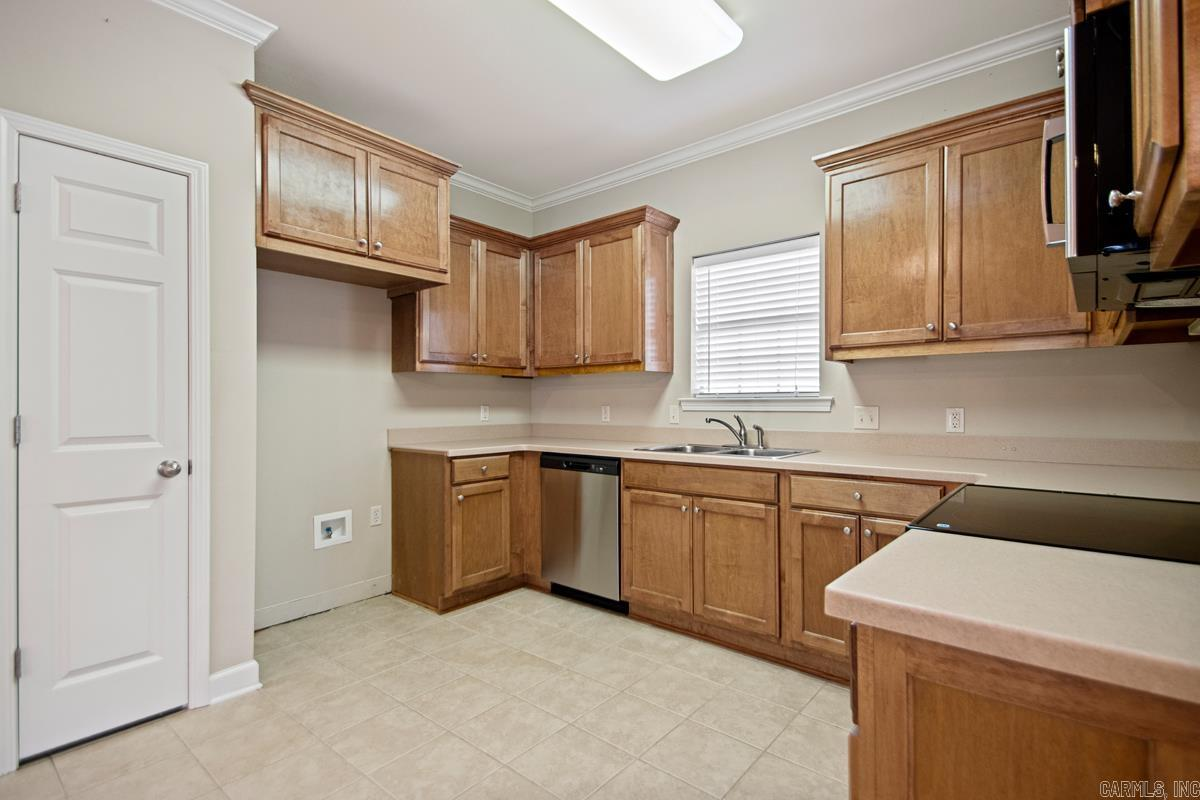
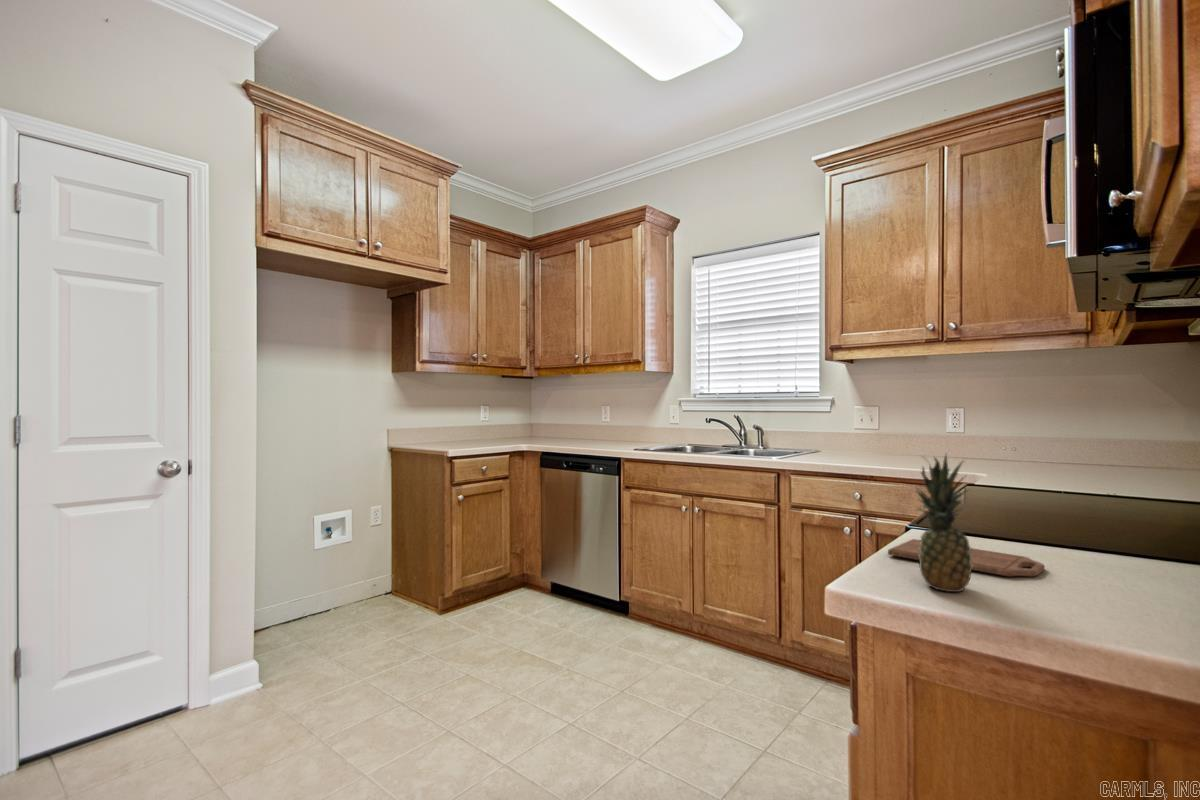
+ cutting board (971, 556)
+ fruit (942, 520)
